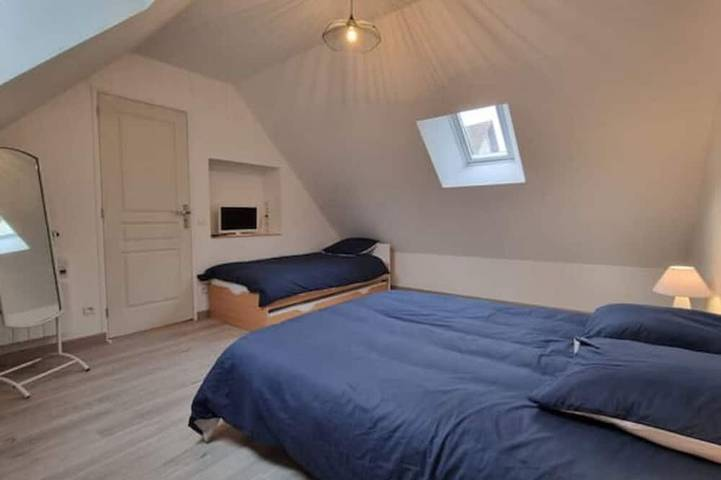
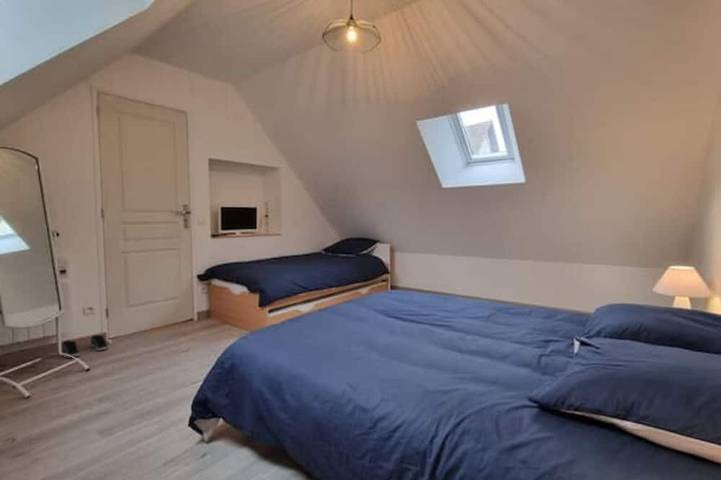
+ shoe (91, 344)
